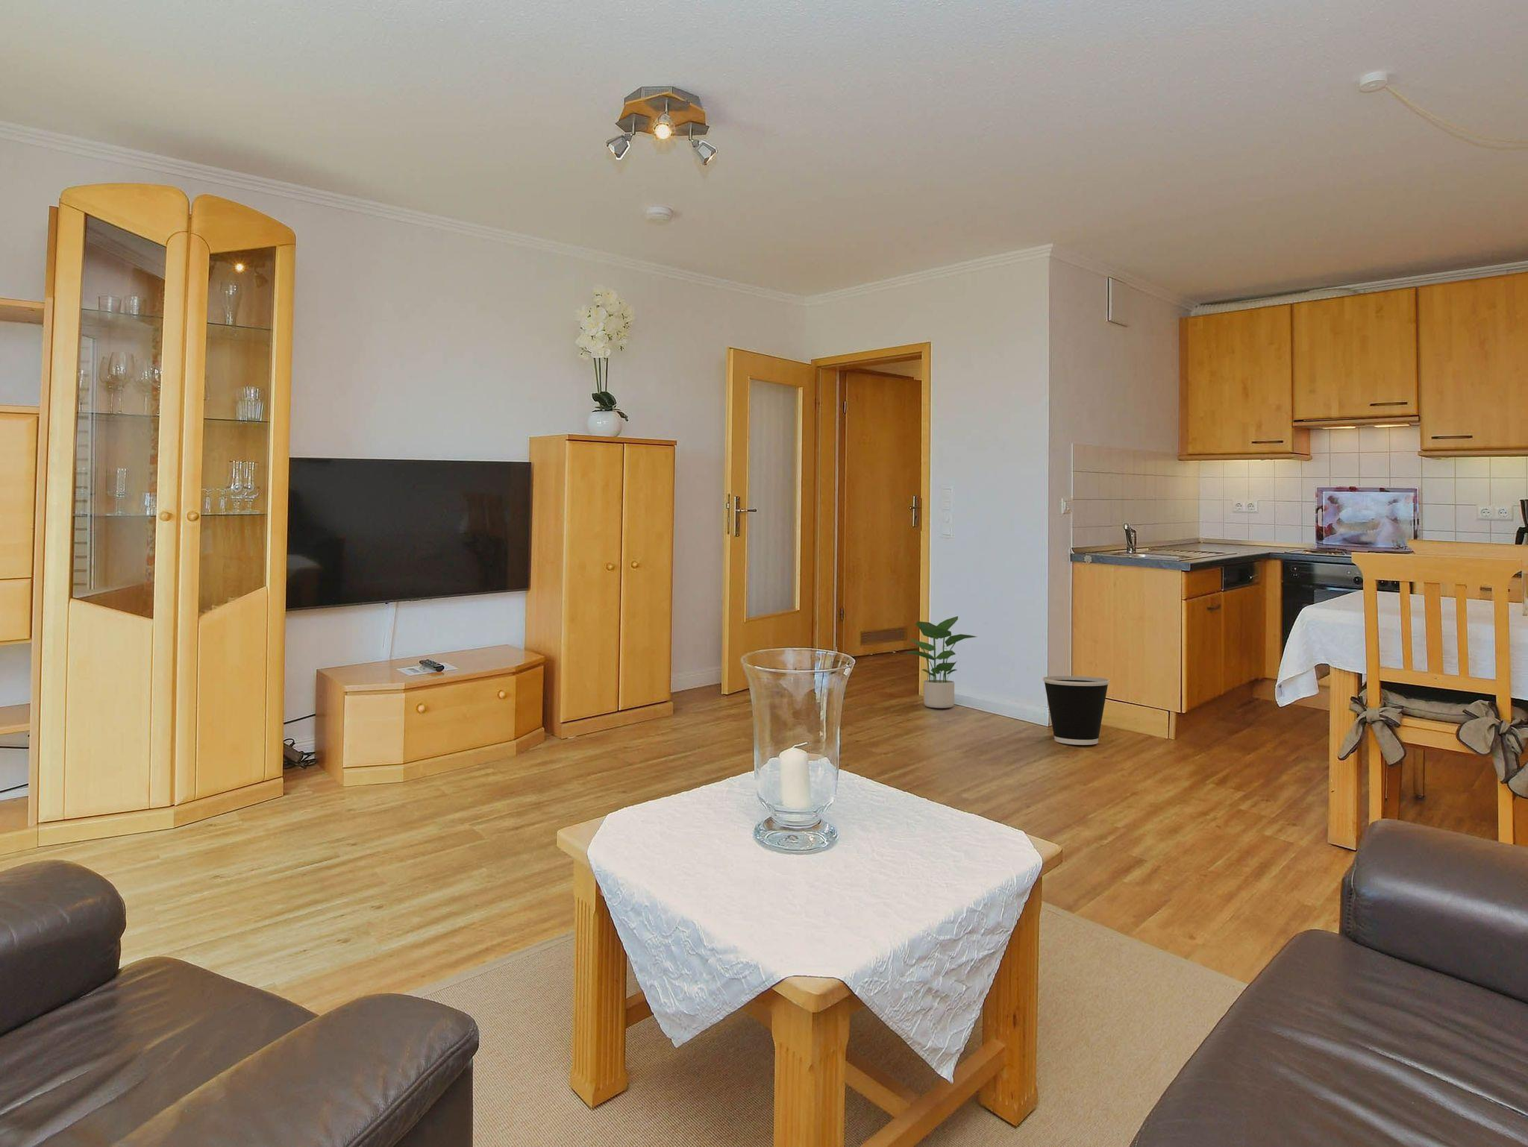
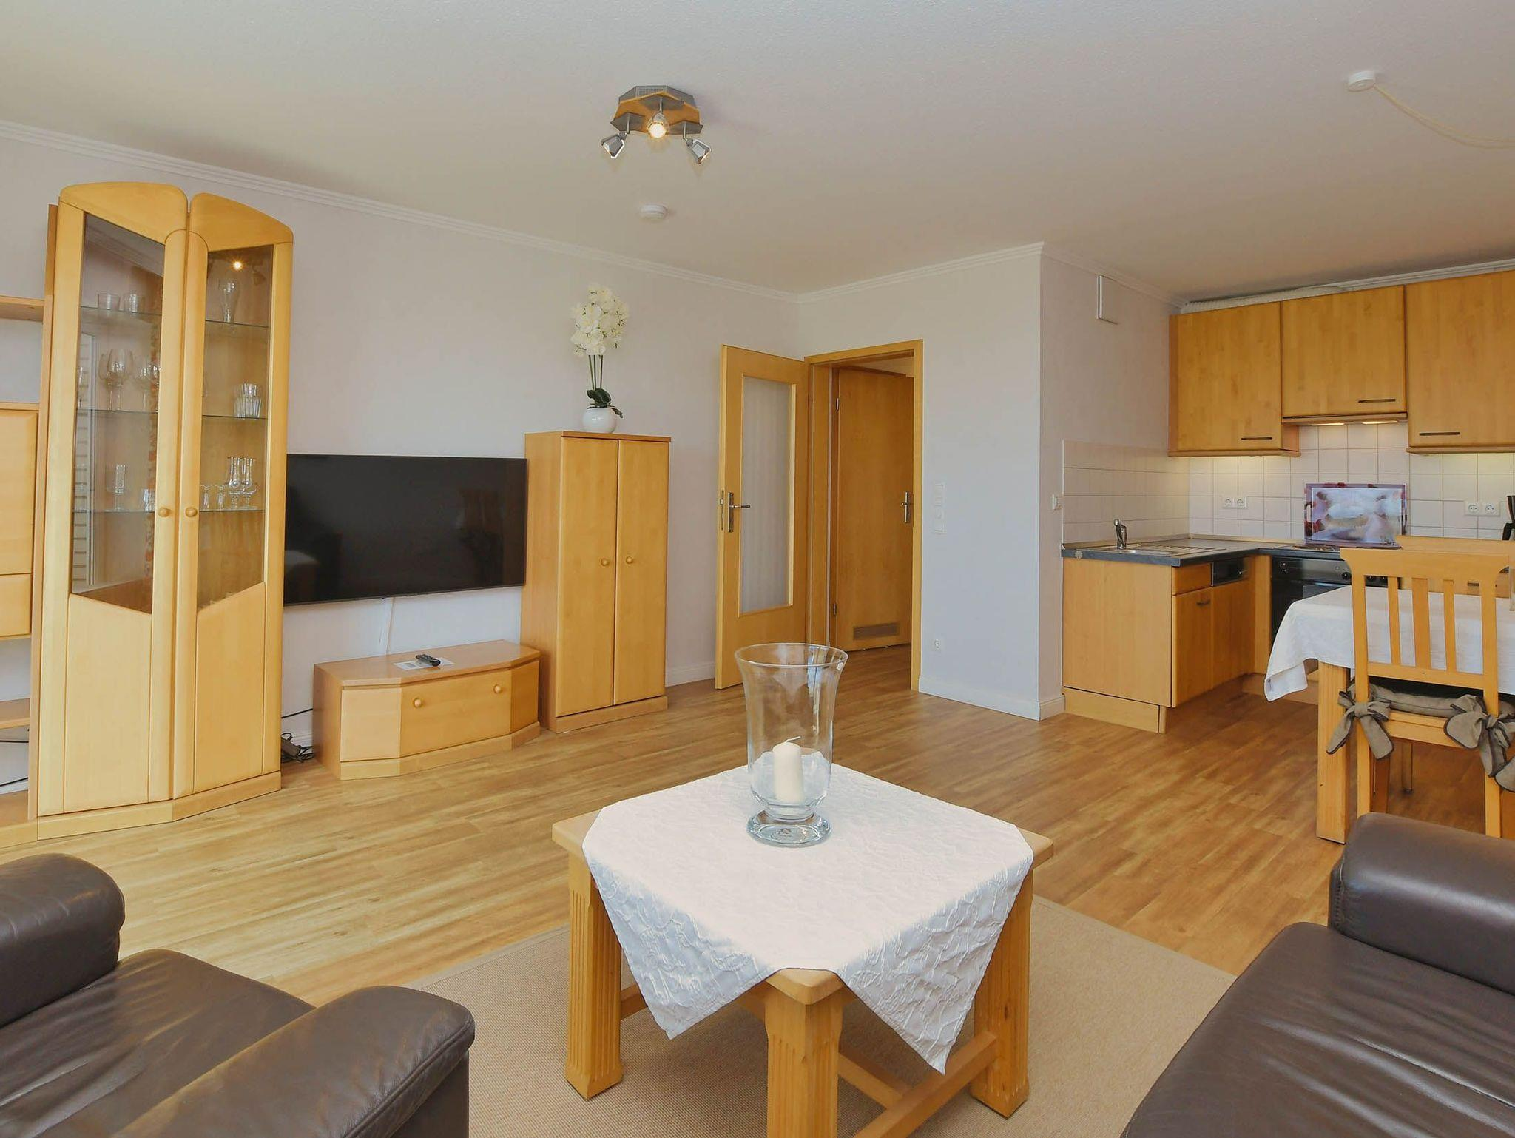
- potted plant (934, 660)
- wastebasket (1076, 710)
